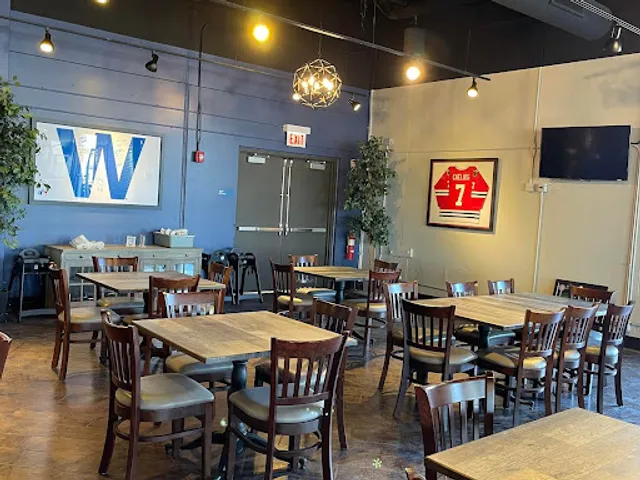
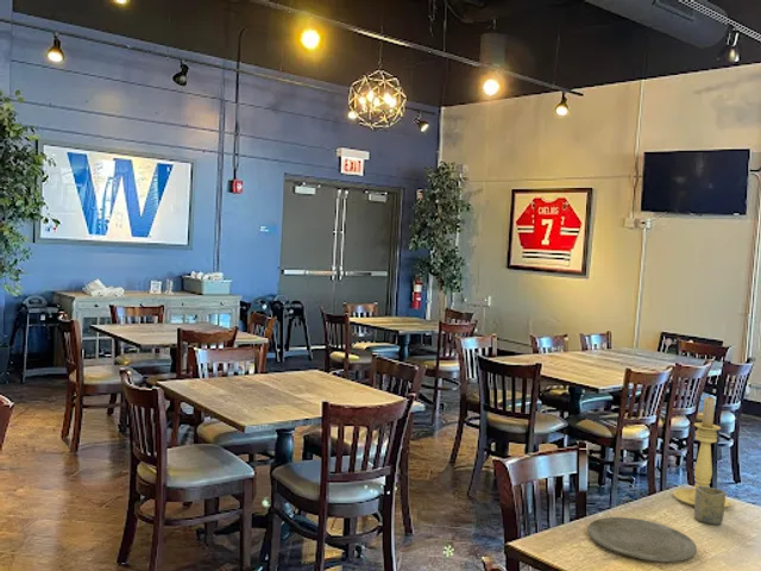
+ plate (640, 539)
+ candle holder (705, 447)
+ cup (709, 504)
